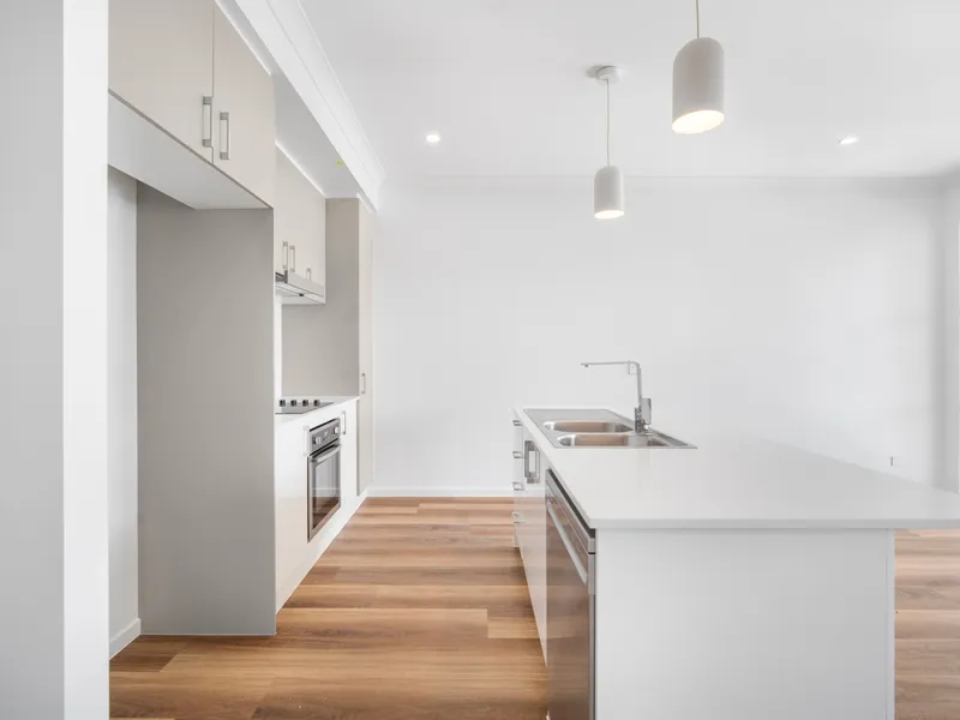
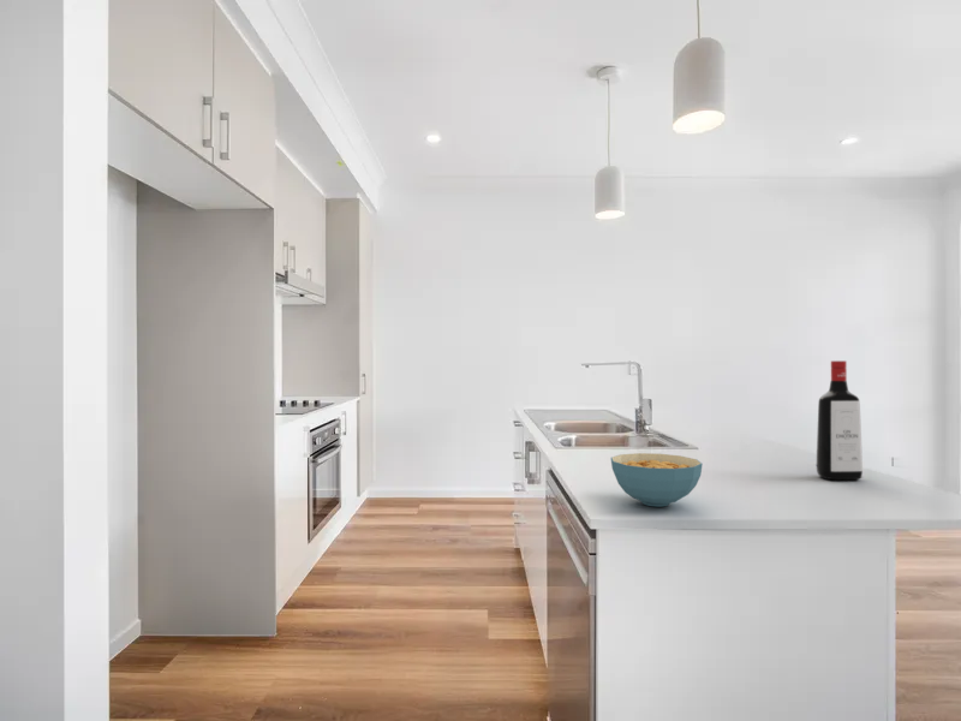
+ cereal bowl (655, 481)
+ liquor bottle (838, 419)
